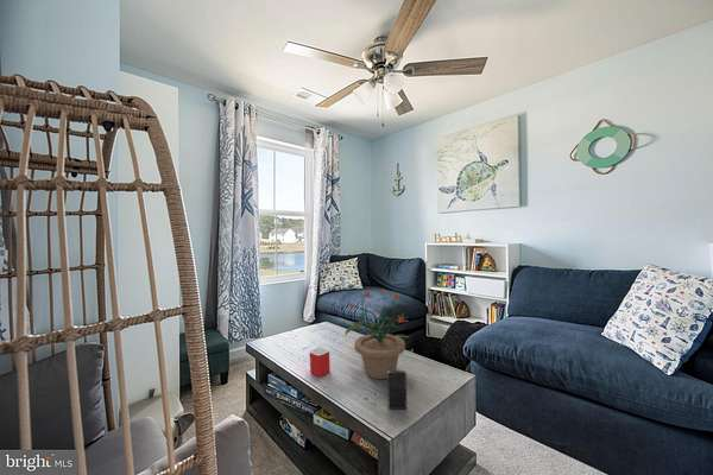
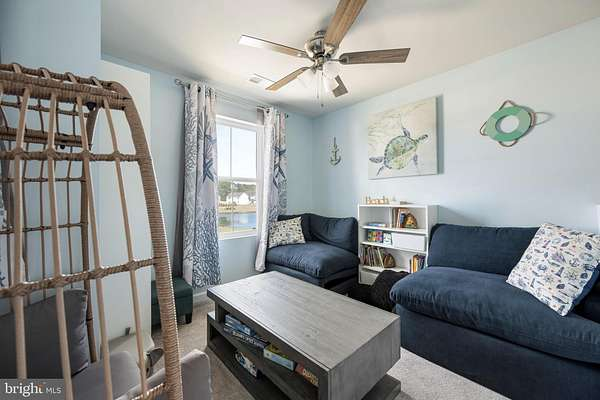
- mug (317, 360)
- potted plant (378, 330)
- smartphone (397, 390)
